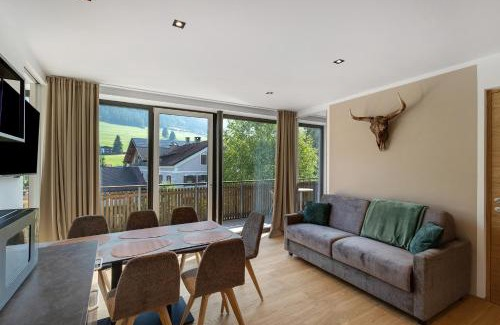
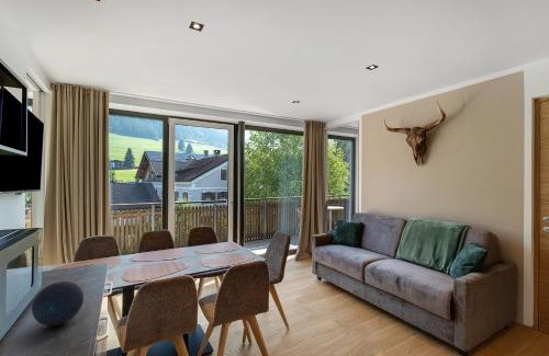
+ decorative orb (58, 302)
